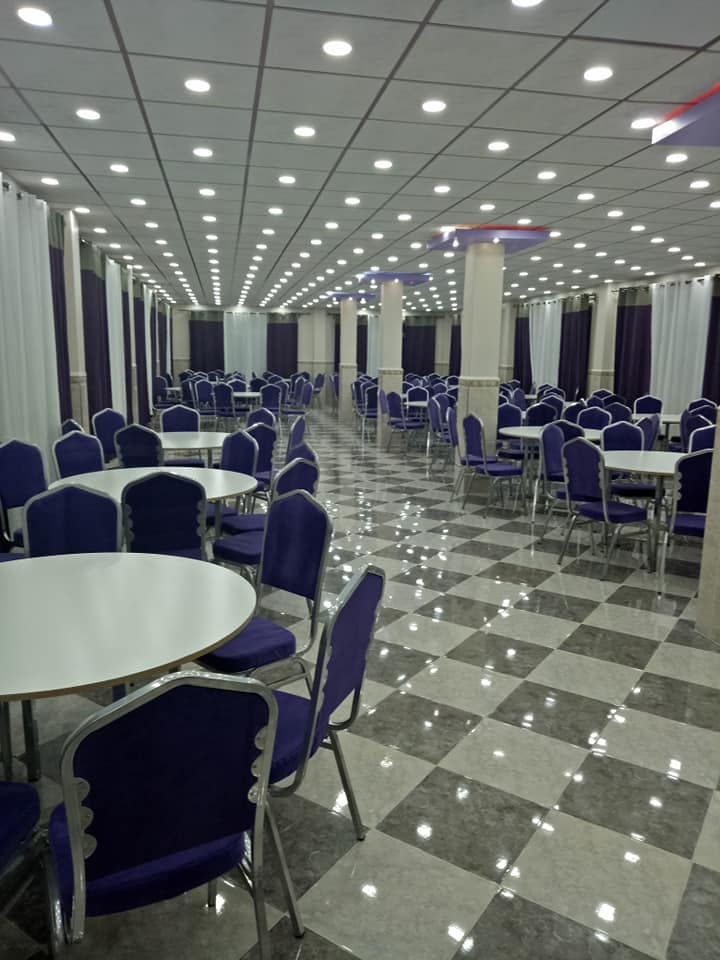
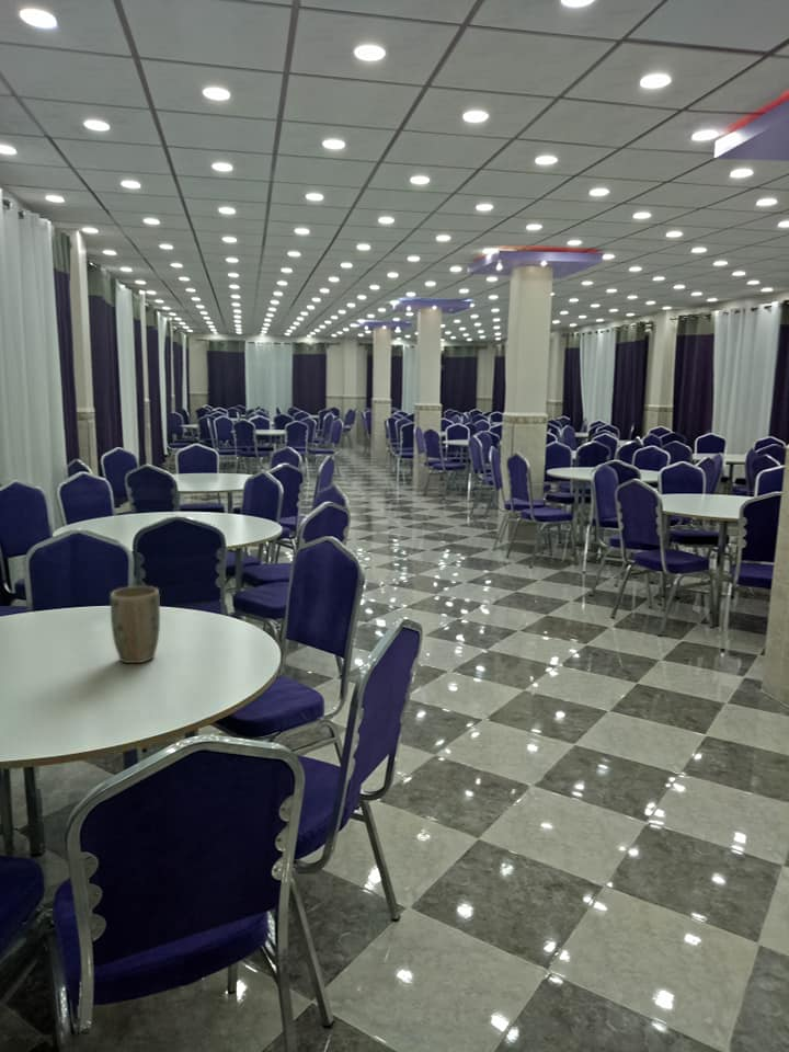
+ plant pot (136, 625)
